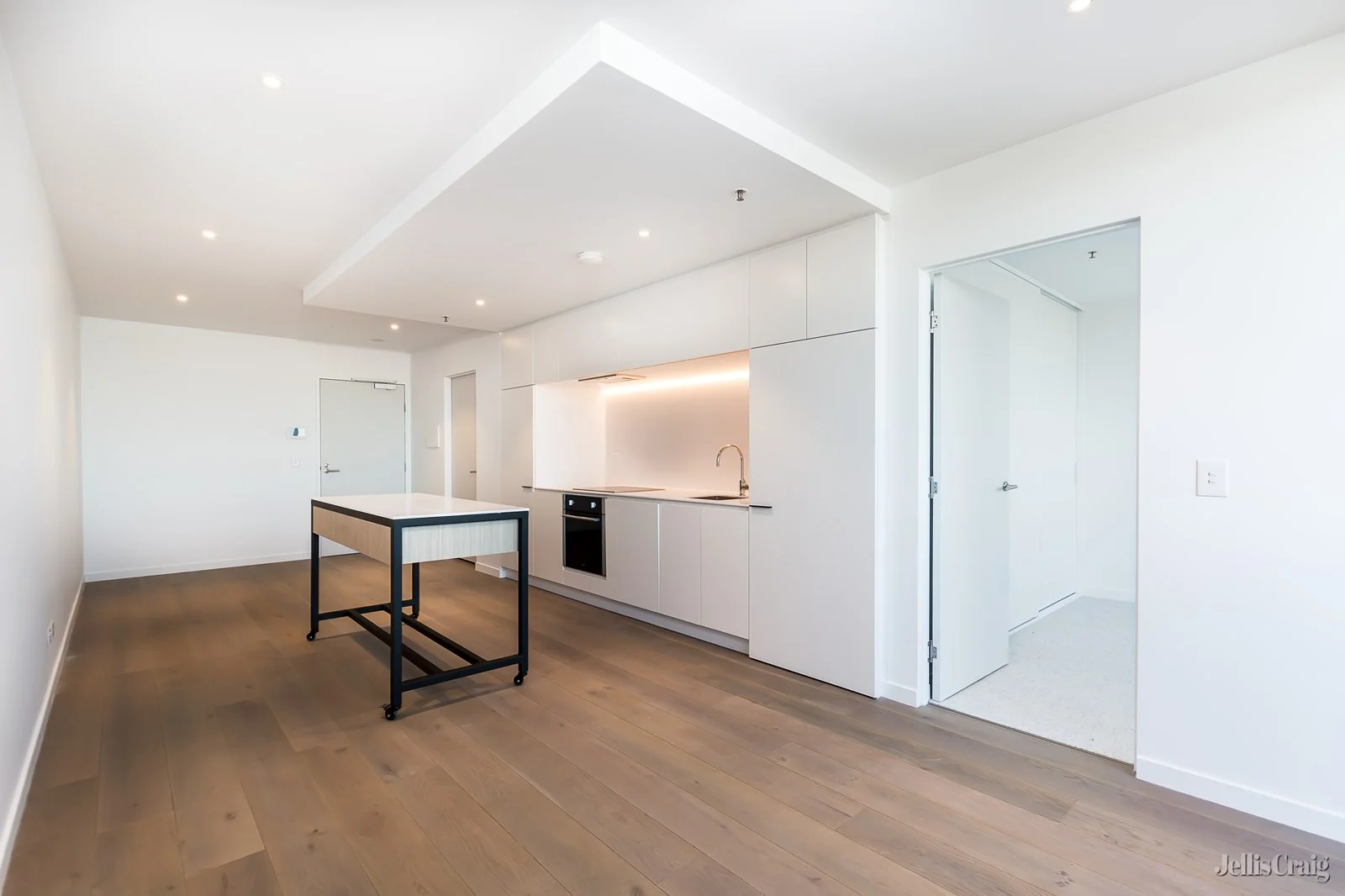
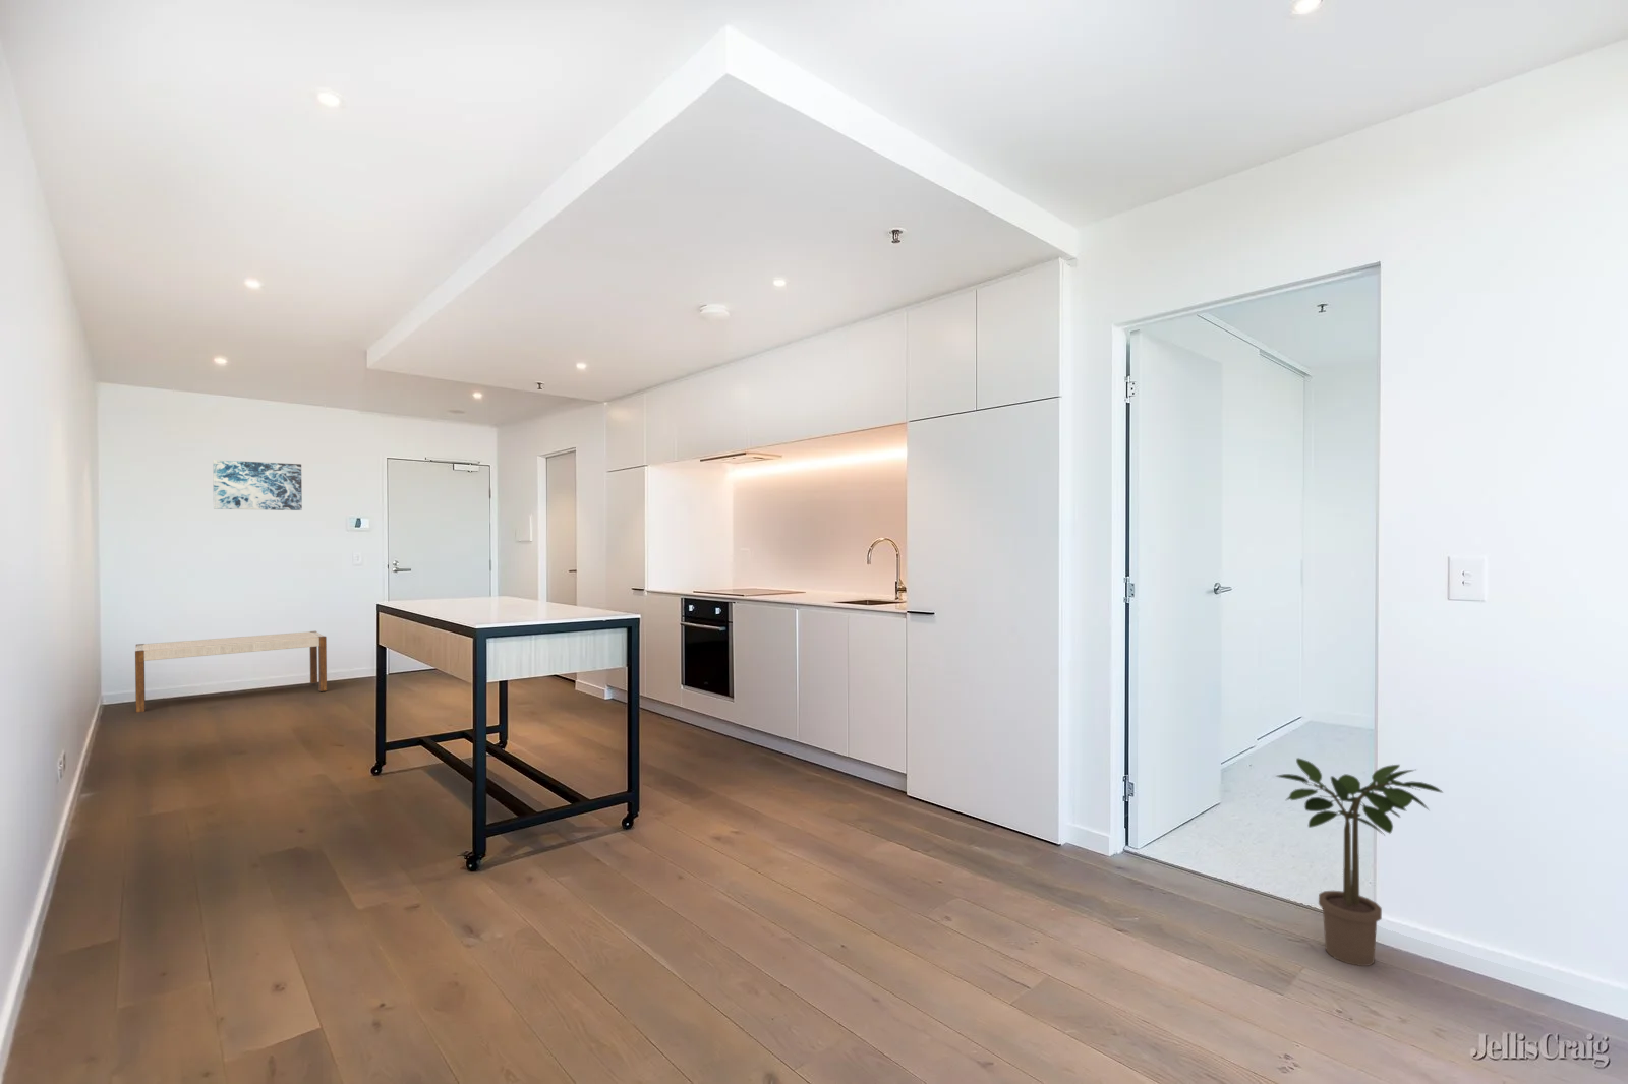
+ potted plant (1357, 852)
+ bench (234, 653)
+ wall art (259, 485)
